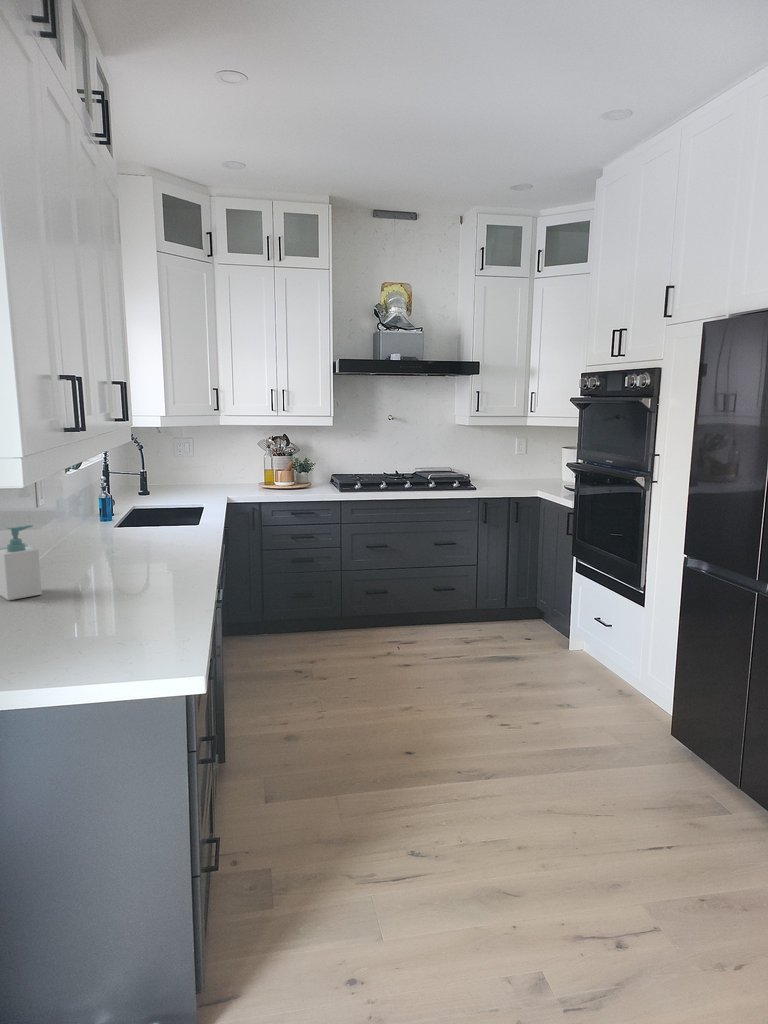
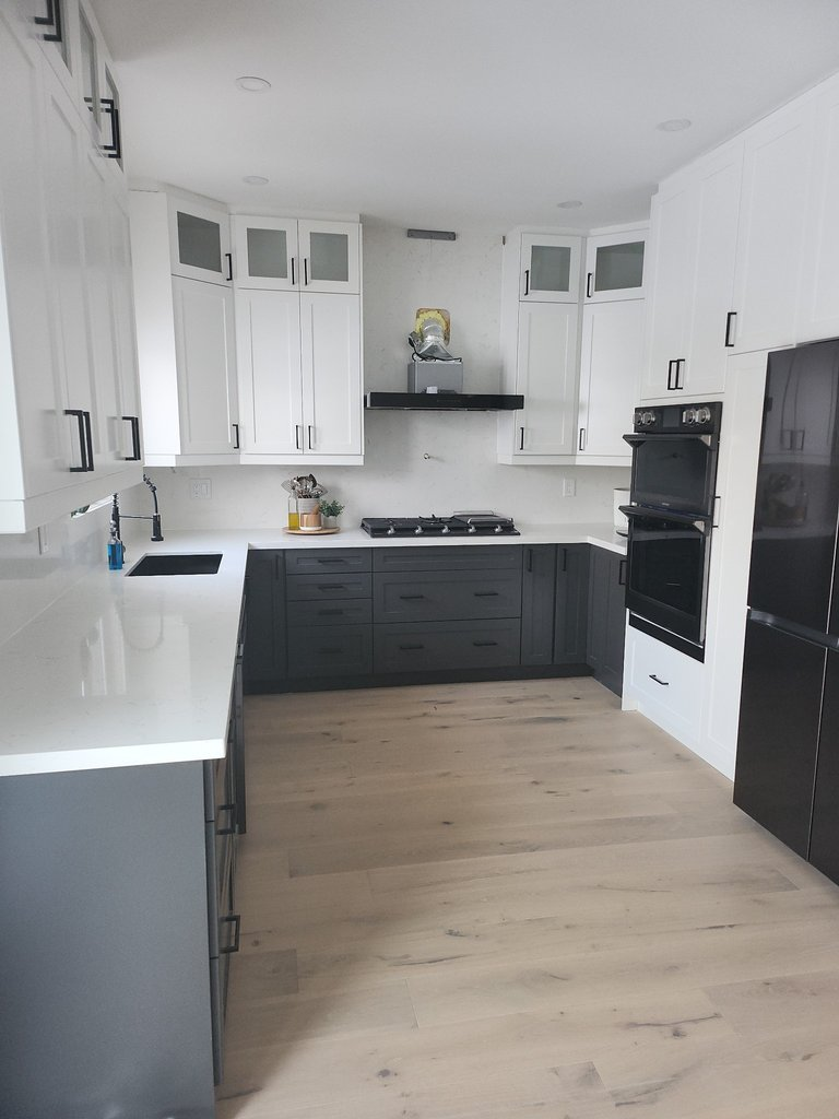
- soap bottle (17, 560)
